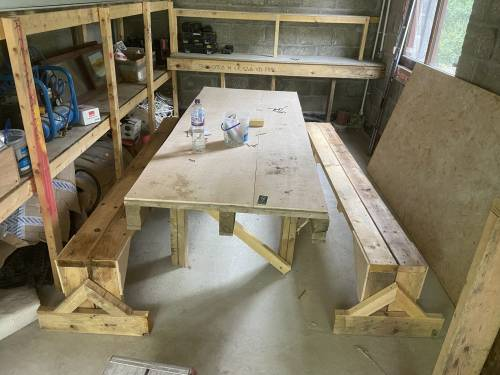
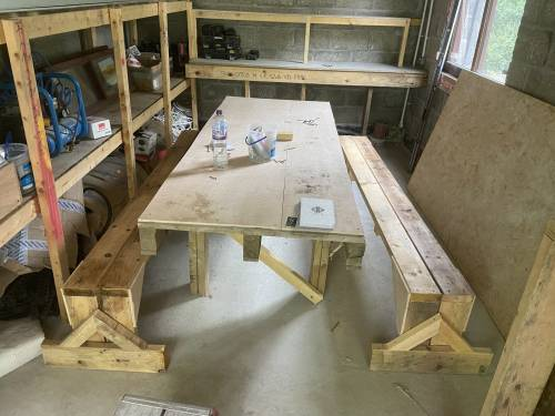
+ notepad (316, 212)
